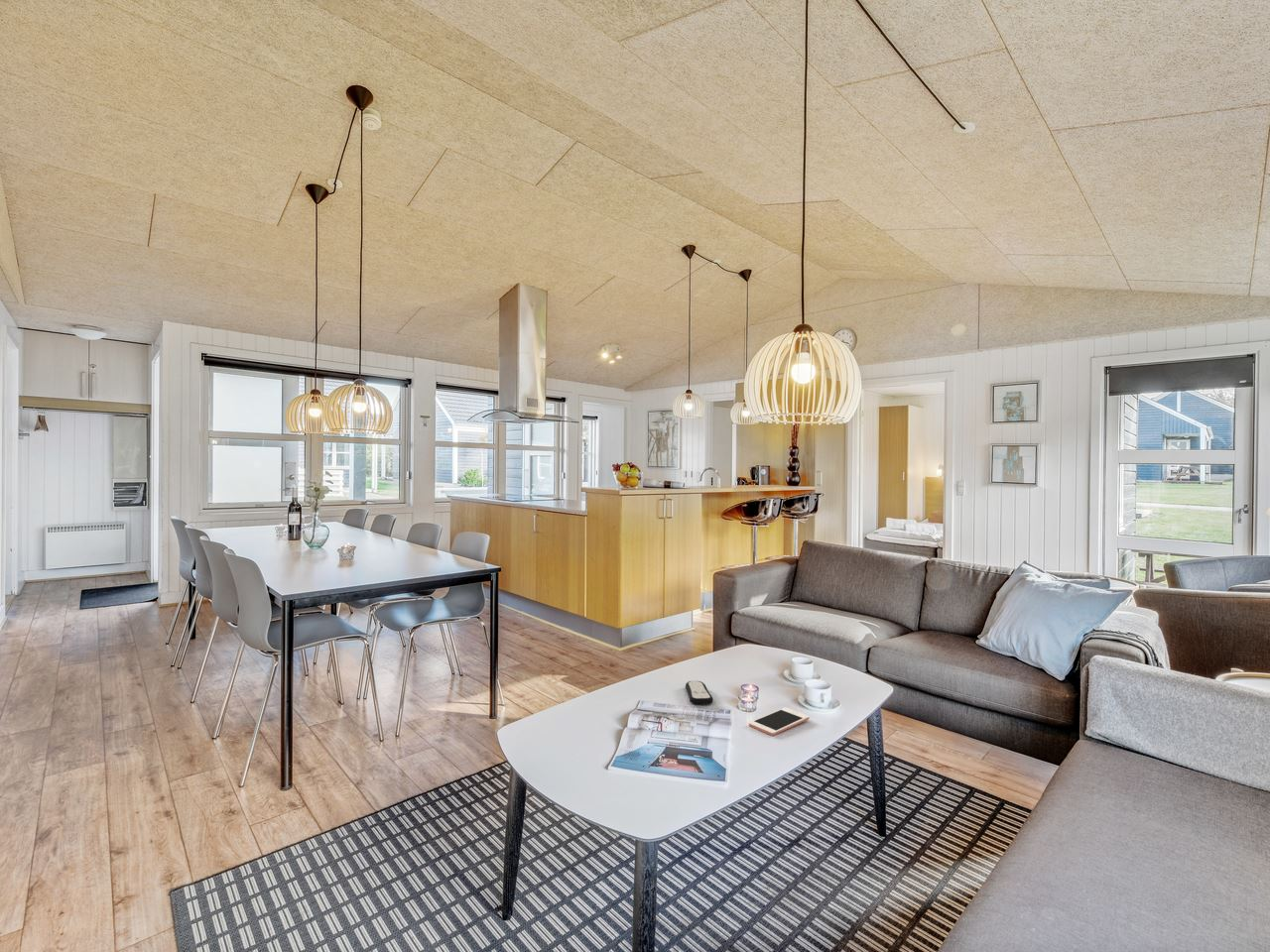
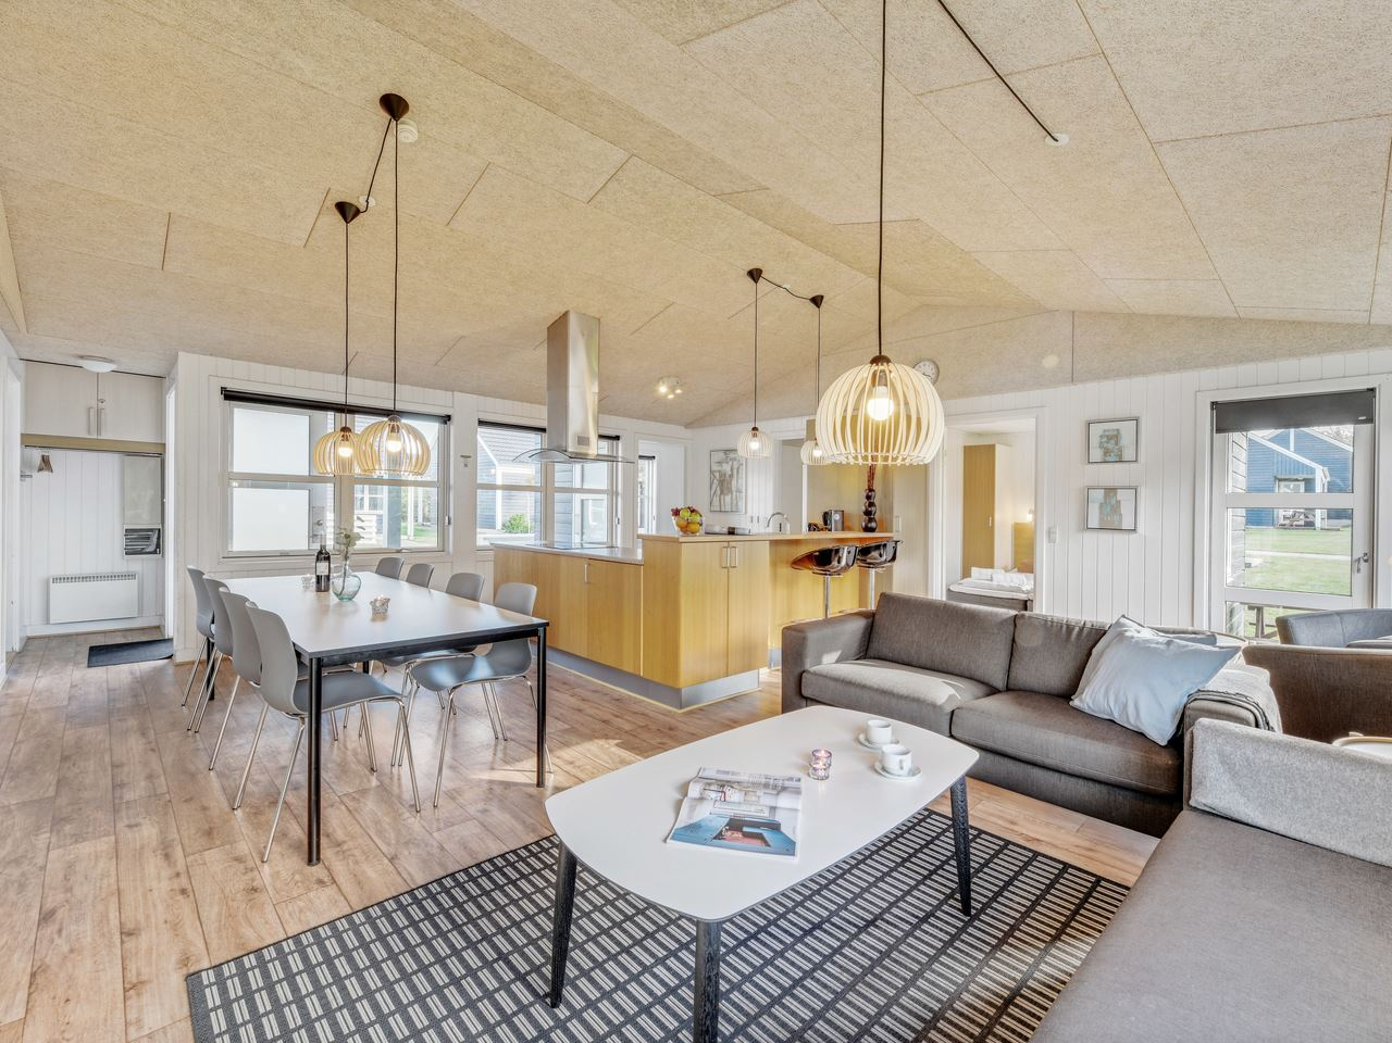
- remote control (698, 691)
- cell phone (779, 720)
